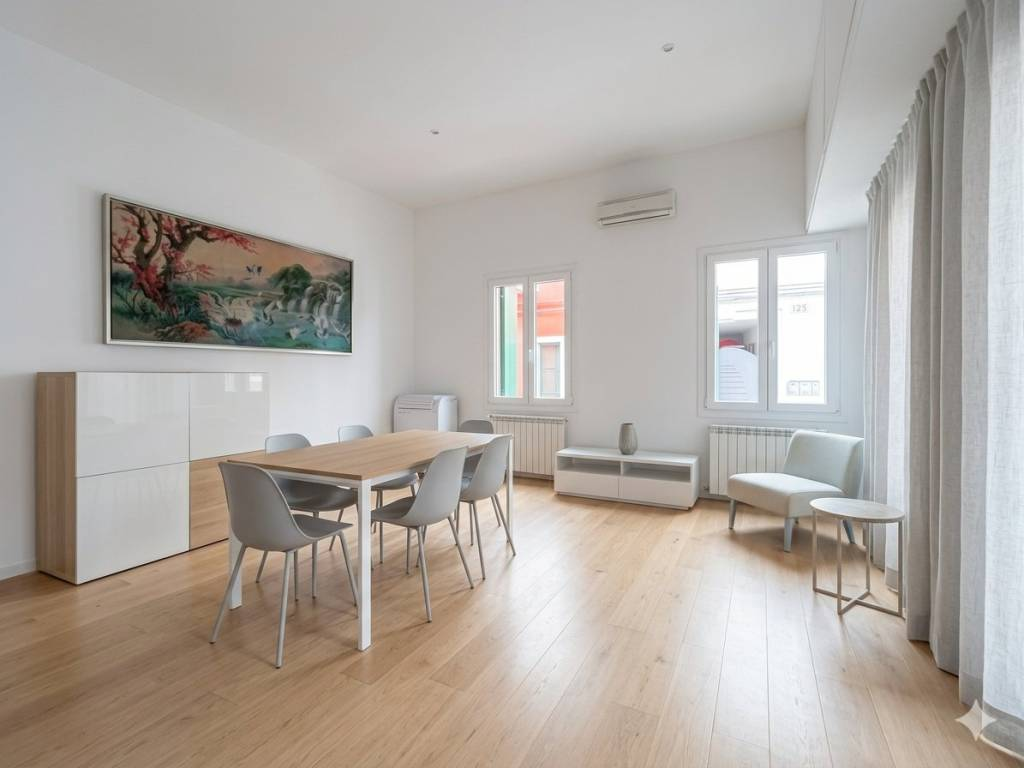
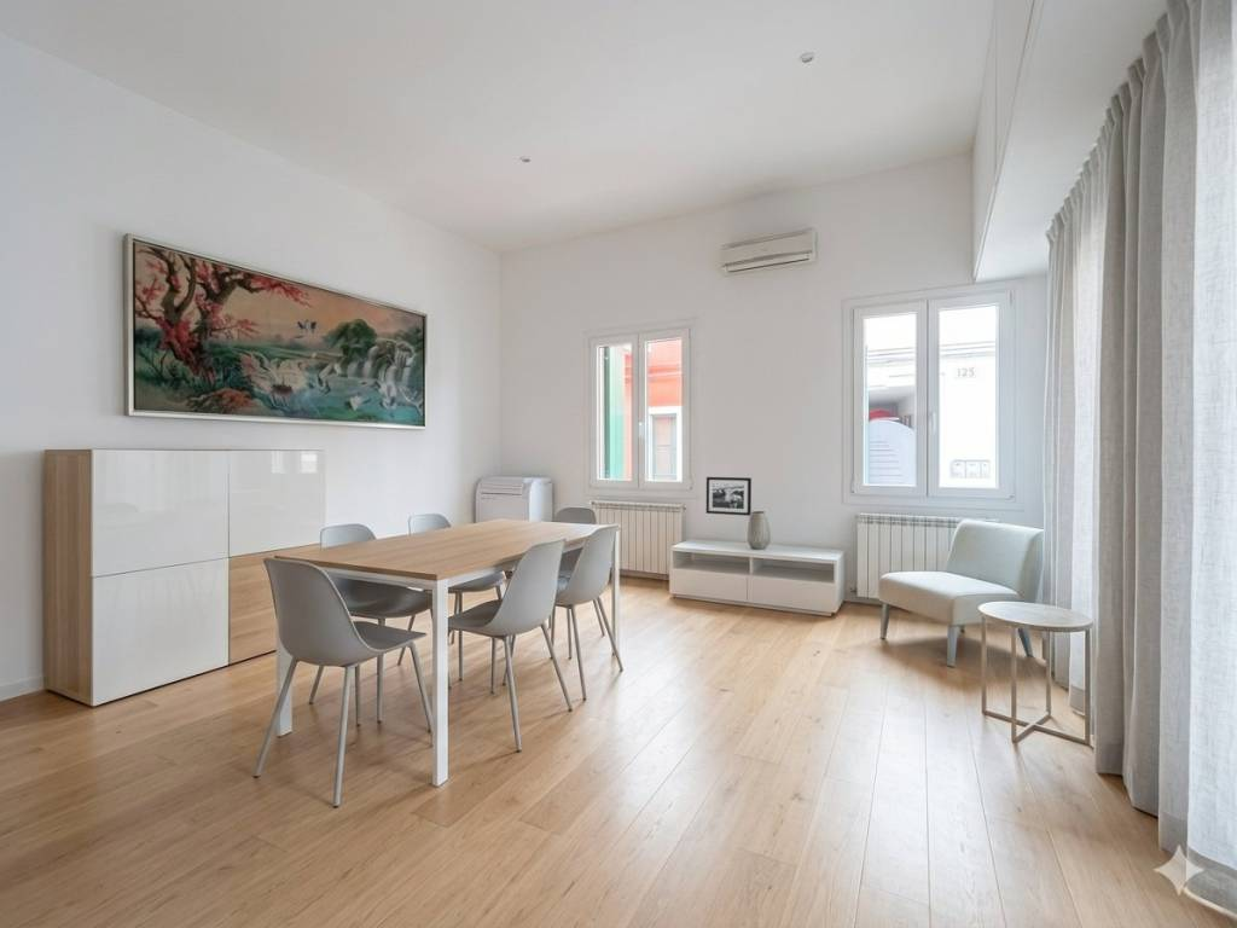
+ picture frame (727, 495)
